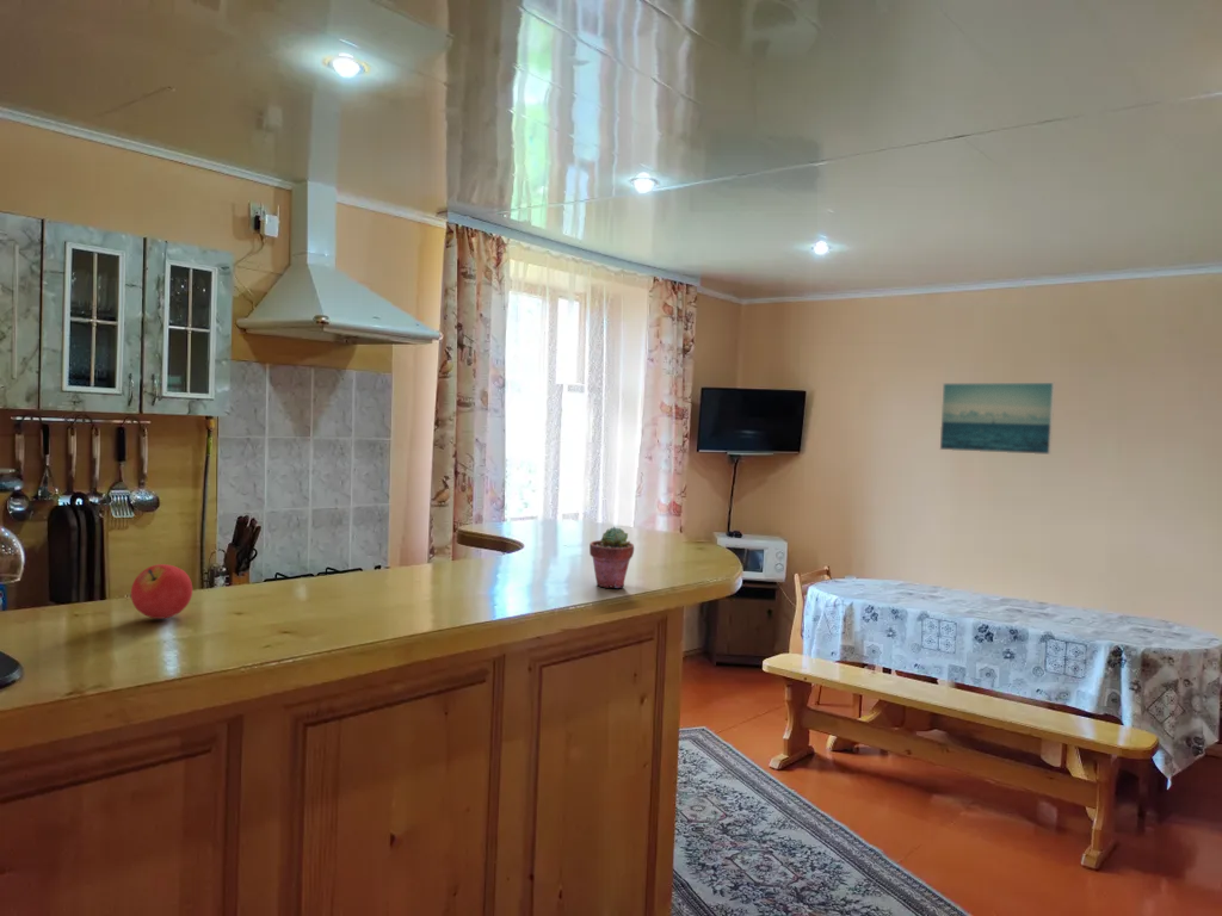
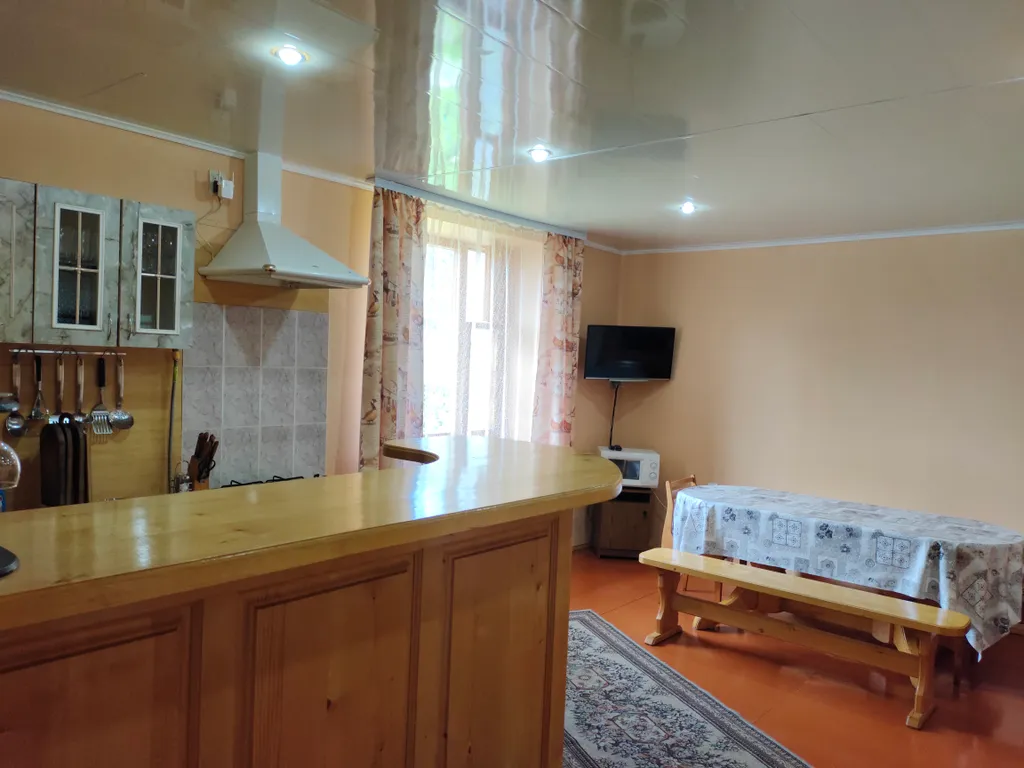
- fruit (162, 590)
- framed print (994, 417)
- potted succulent (611, 556)
